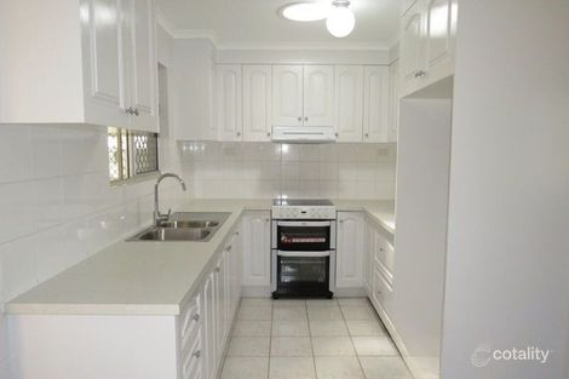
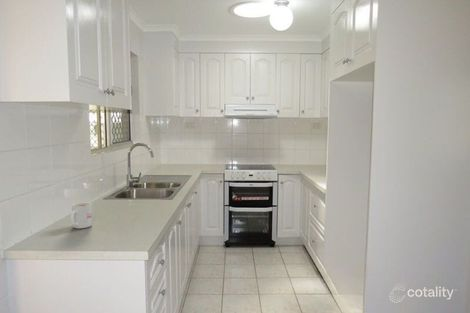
+ mug (80, 216)
